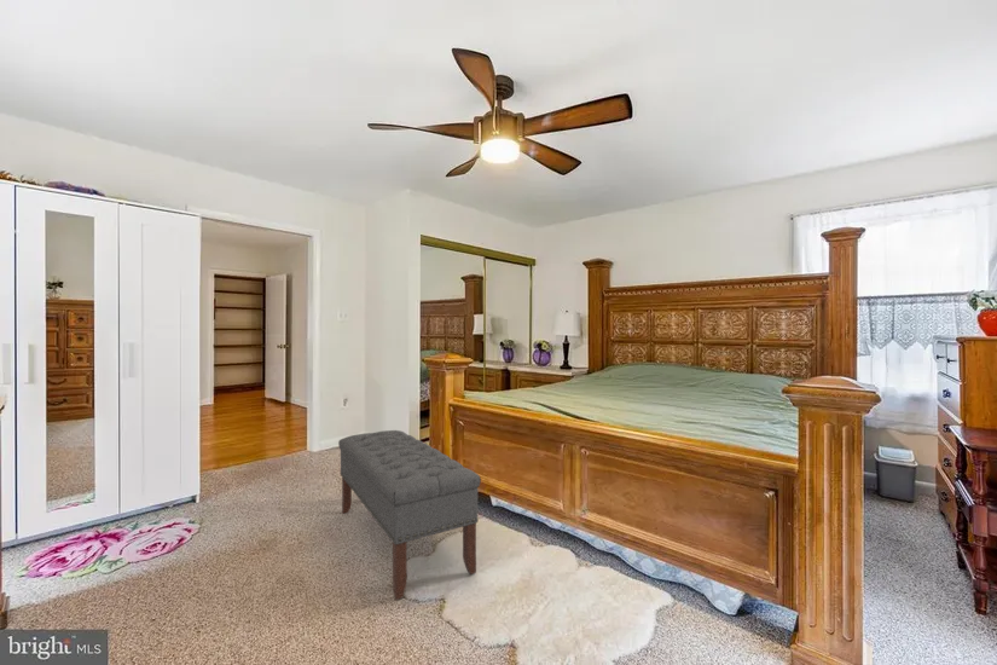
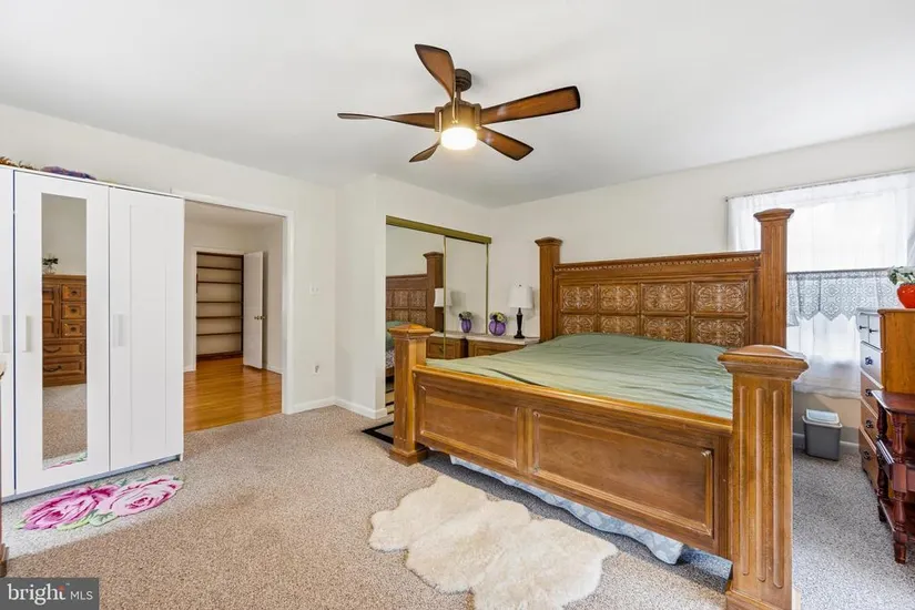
- bench (399, 493)
